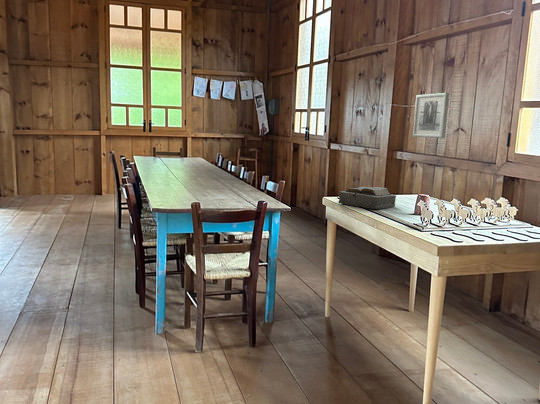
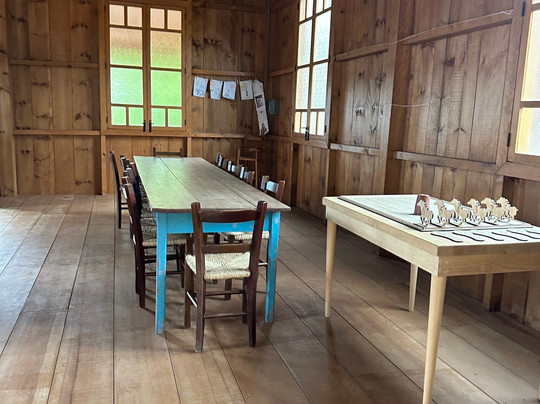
- wall art (429, 116)
- bible (367, 195)
